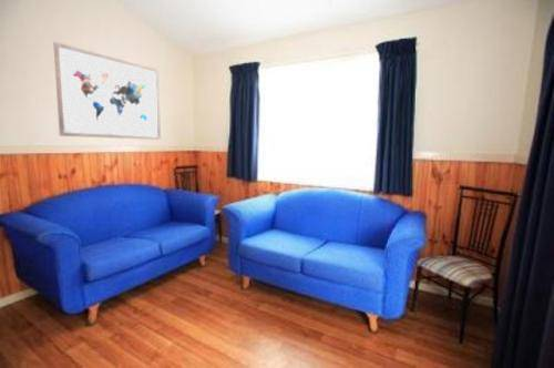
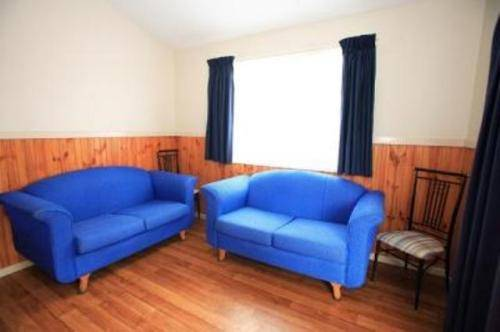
- wall art (115, 99)
